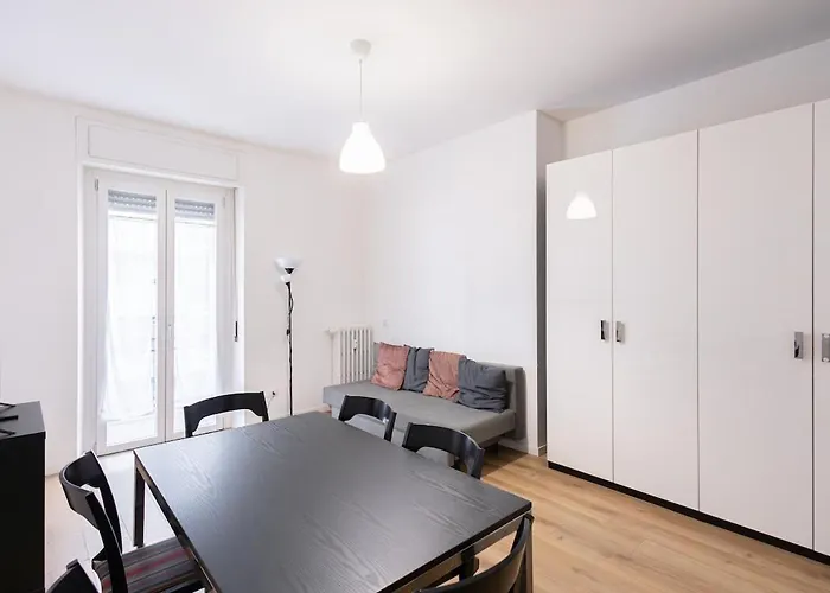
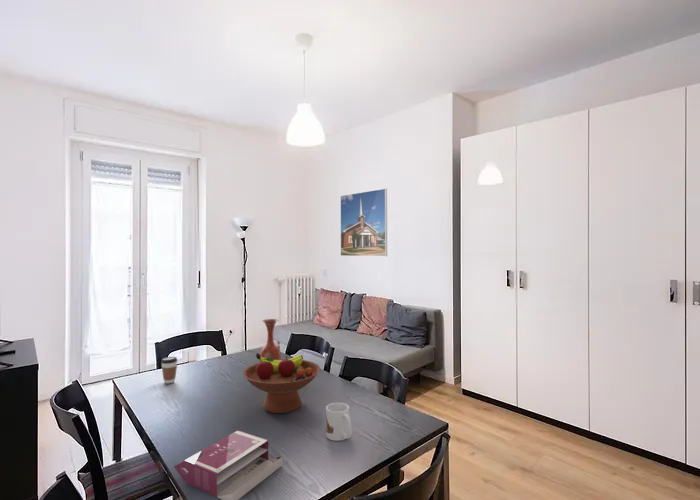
+ fruit bowl (282, 380)
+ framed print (362, 224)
+ mug (340, 422)
+ coffee cup (169, 370)
+ vase (270, 346)
+ book (229, 460)
